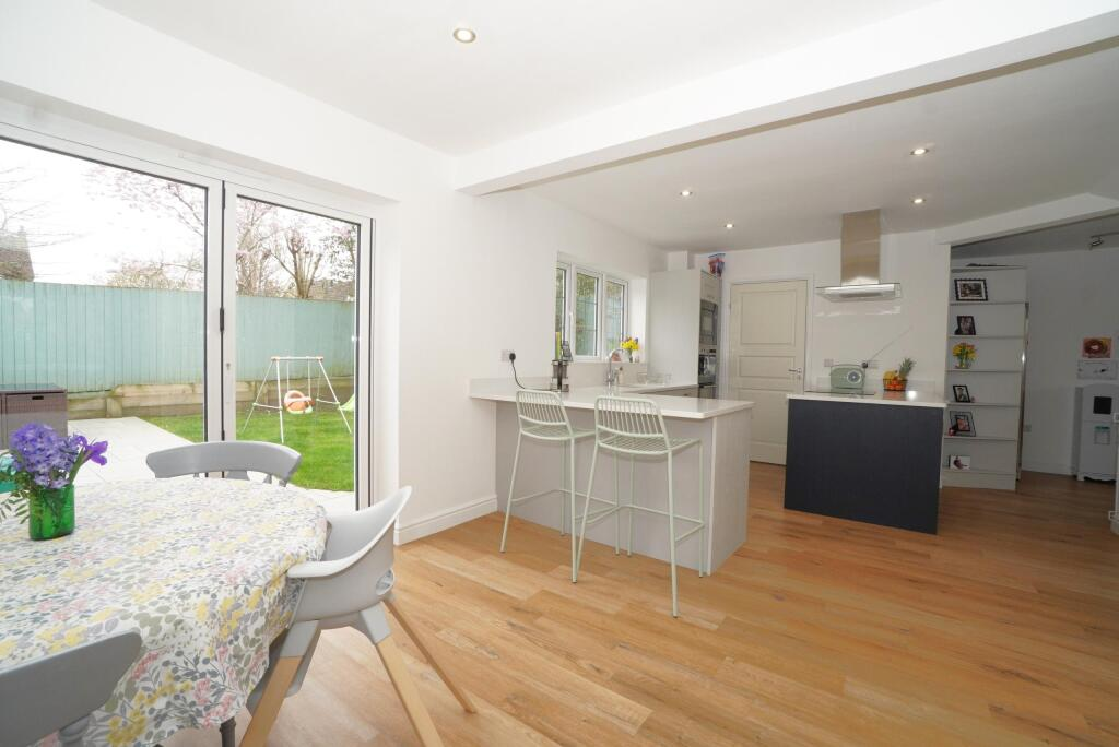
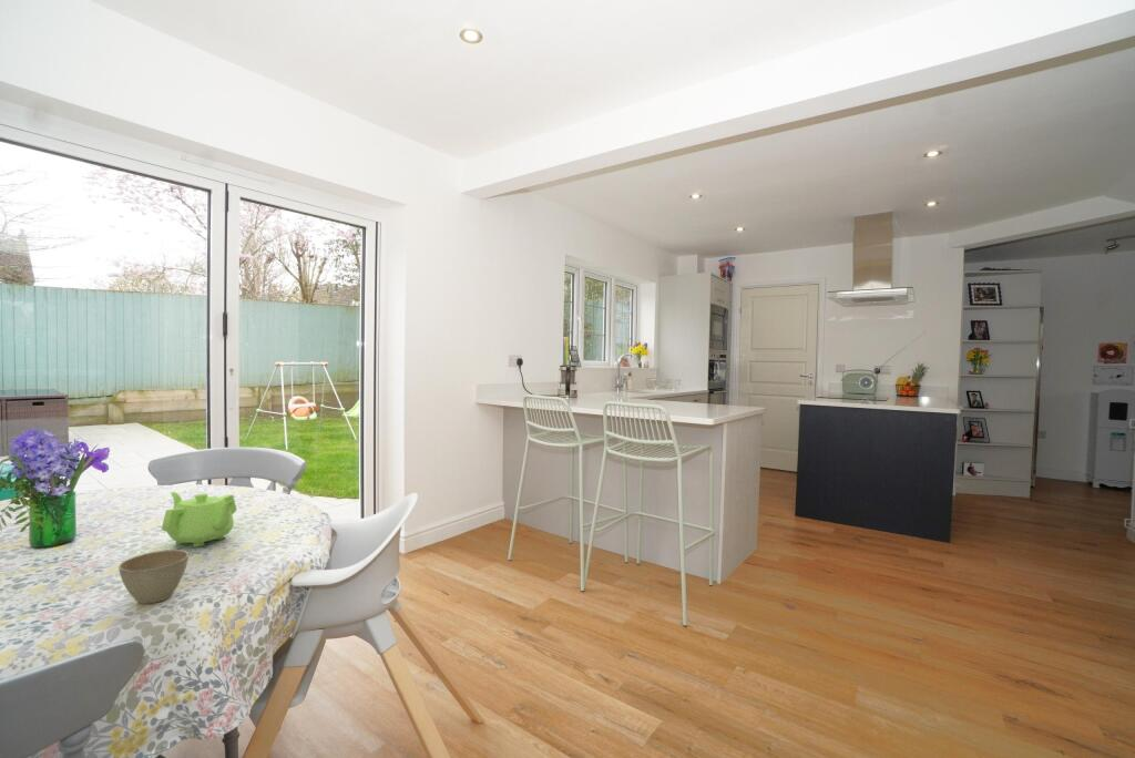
+ flower pot (154, 578)
+ teapot (201, 516)
